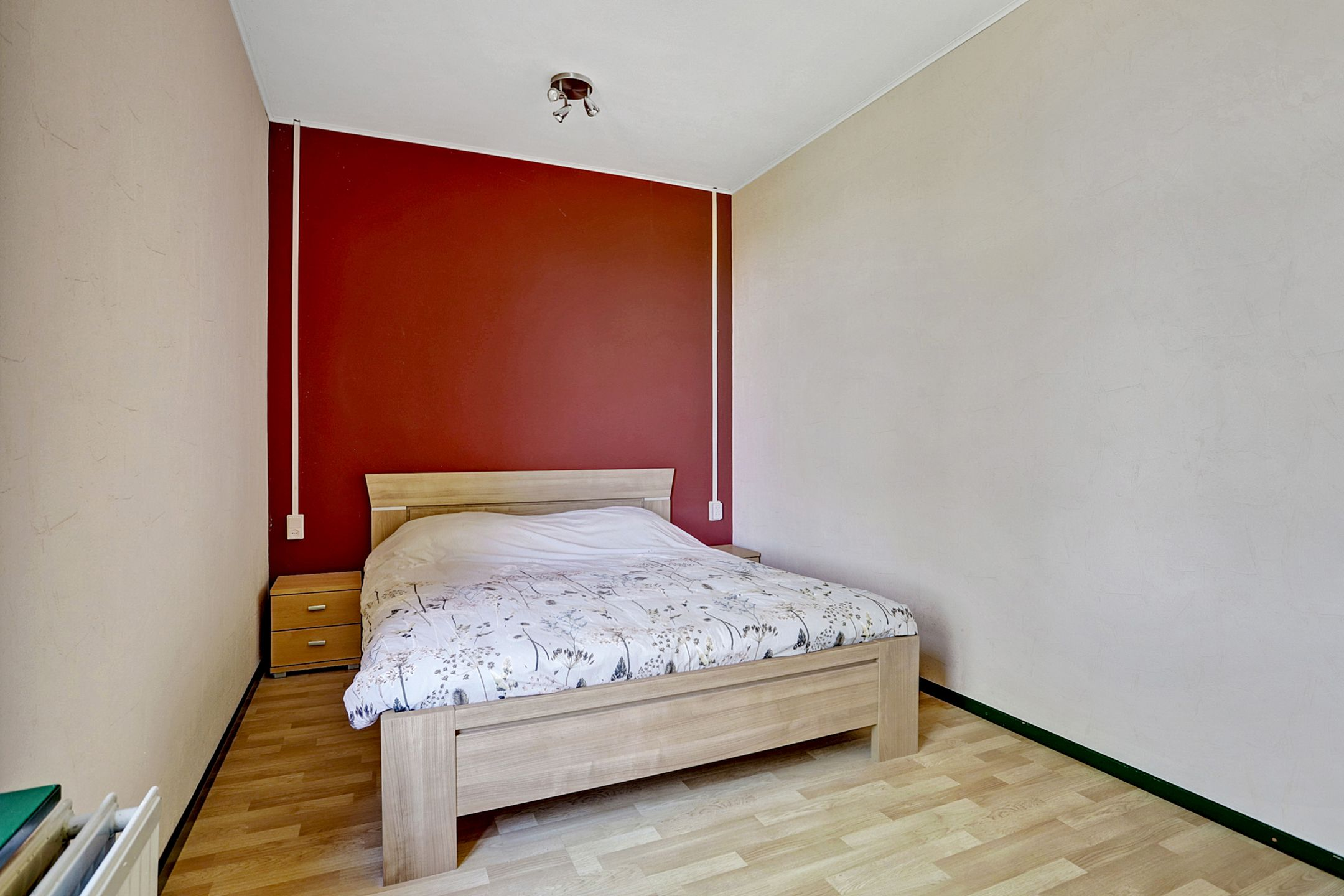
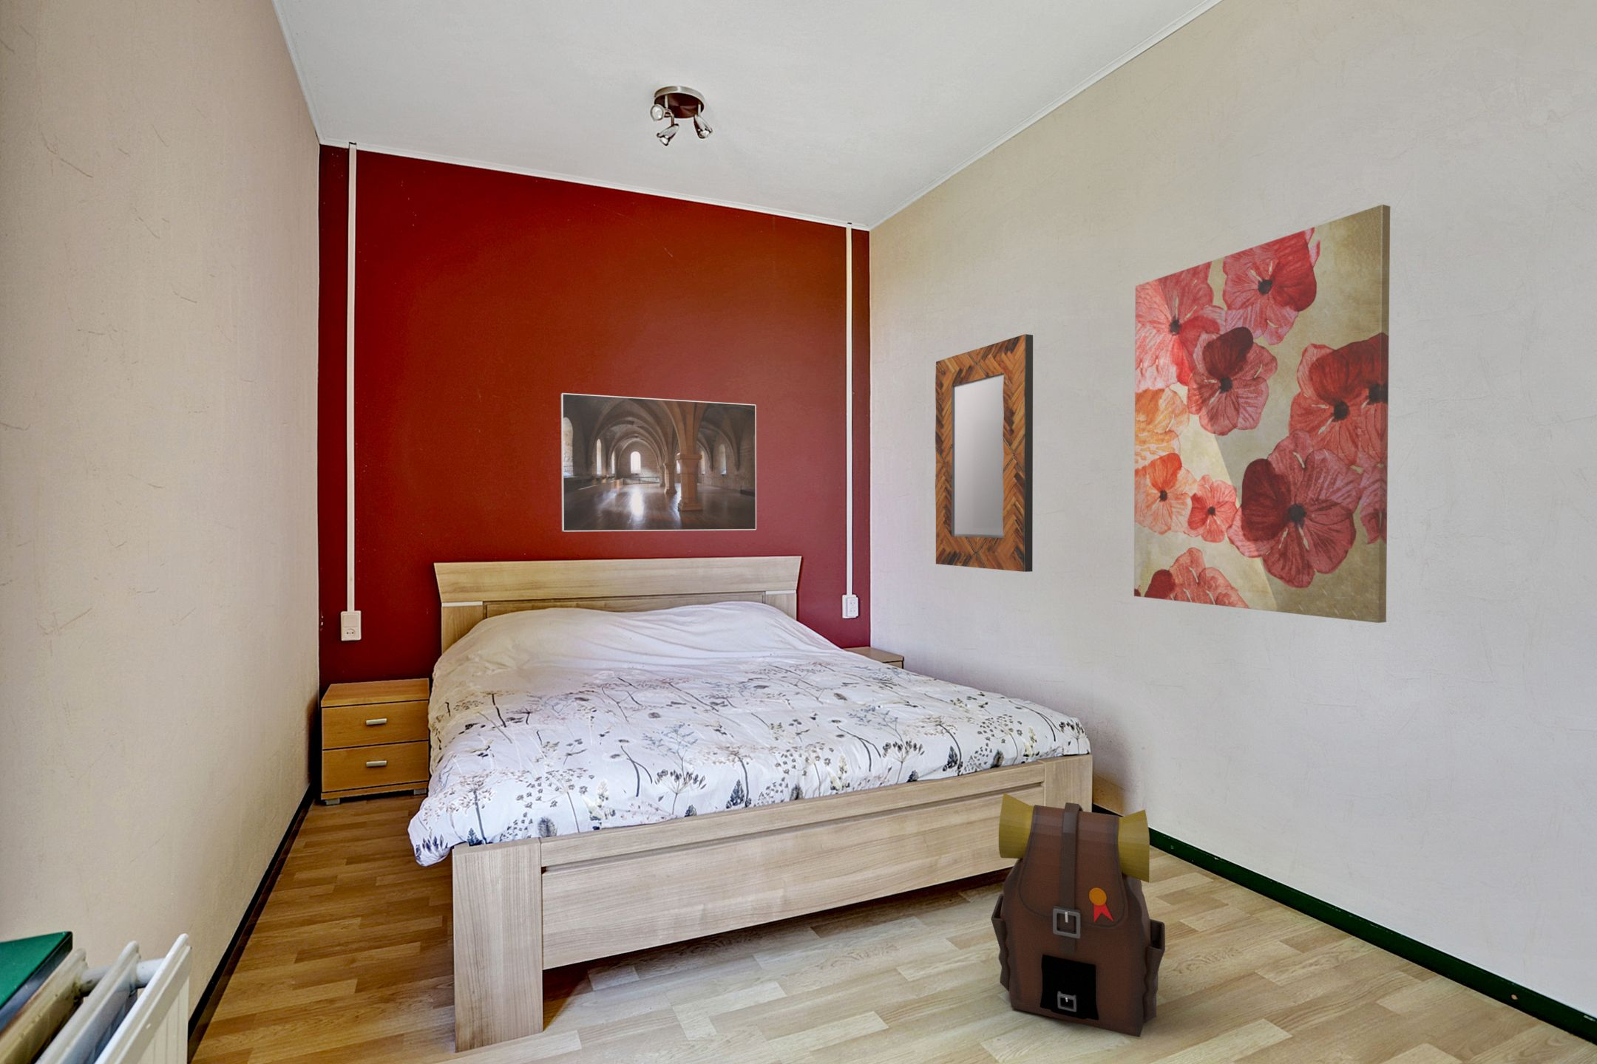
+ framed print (663, 464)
+ home mirror (979, 458)
+ backpack (1079, 892)
+ wall art (1243, 430)
